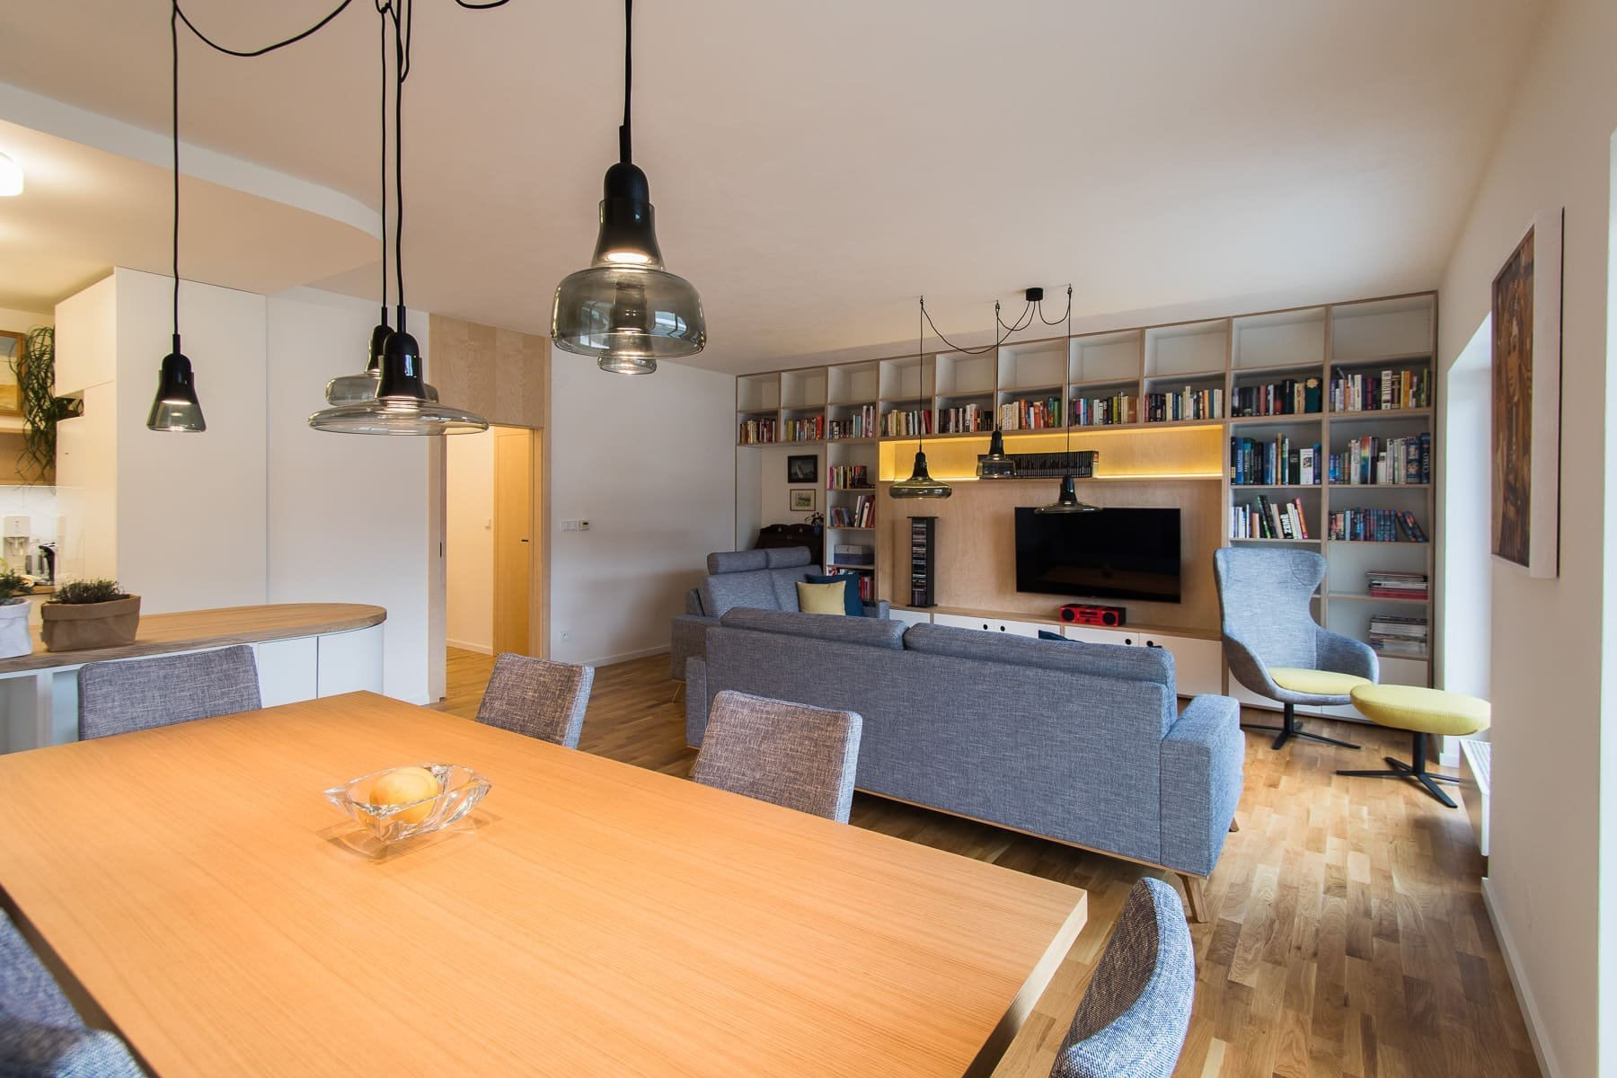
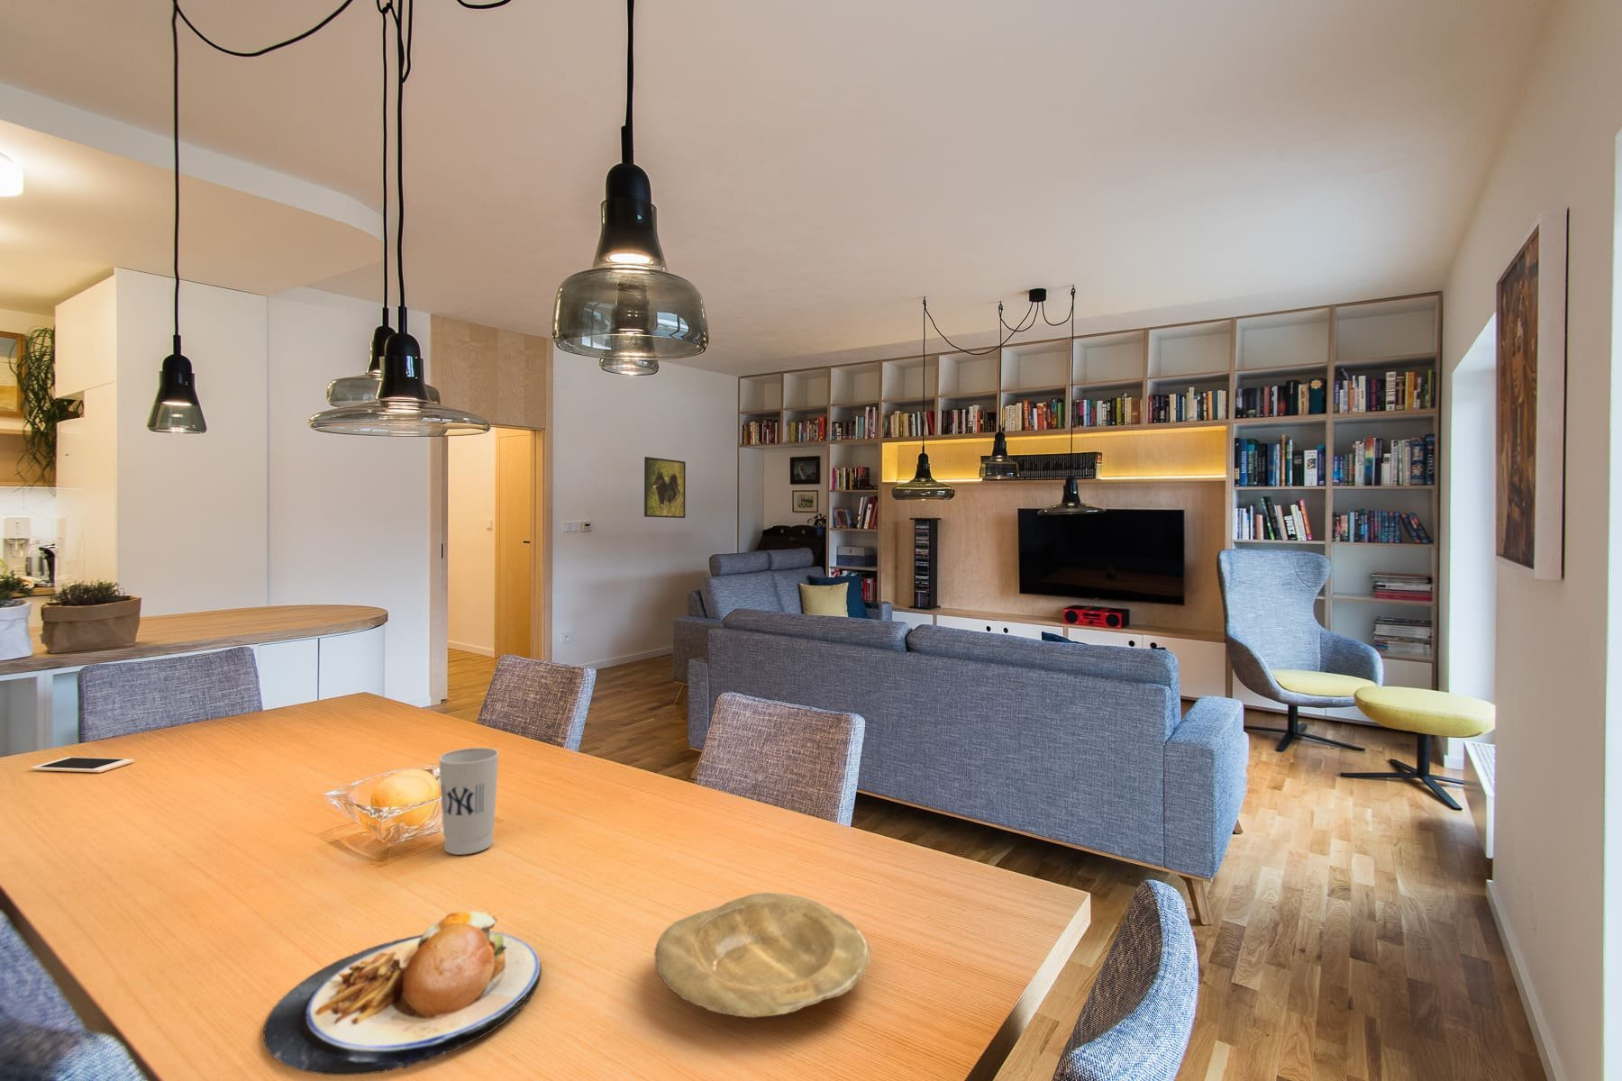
+ cell phone (83, 764)
+ plate (763, 959)
+ plate (412, 958)
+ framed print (665, 489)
+ cup (468, 800)
